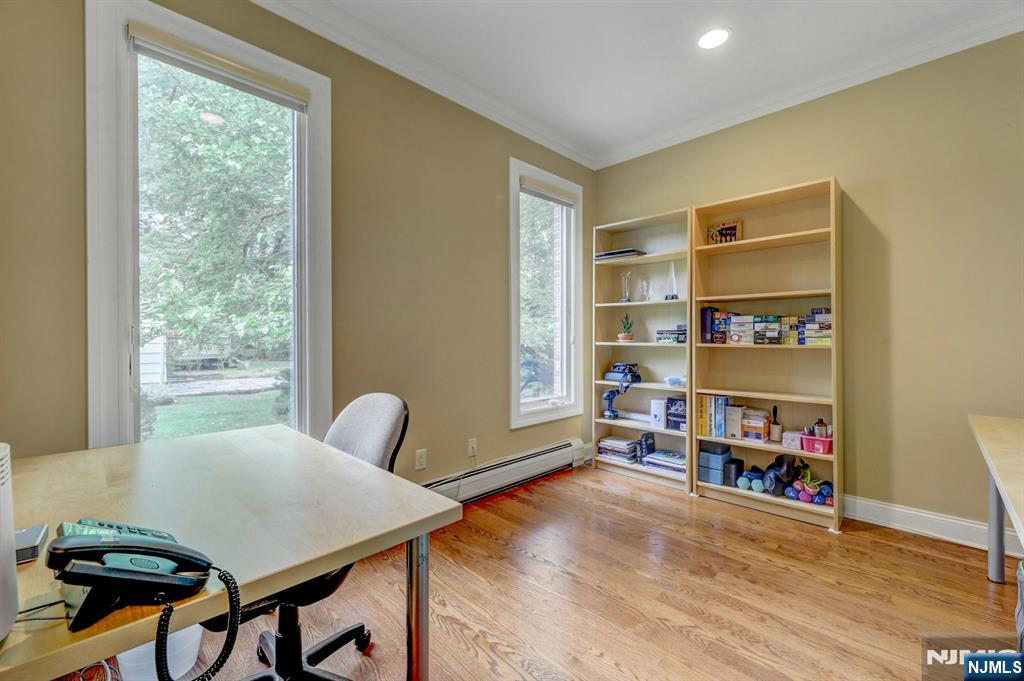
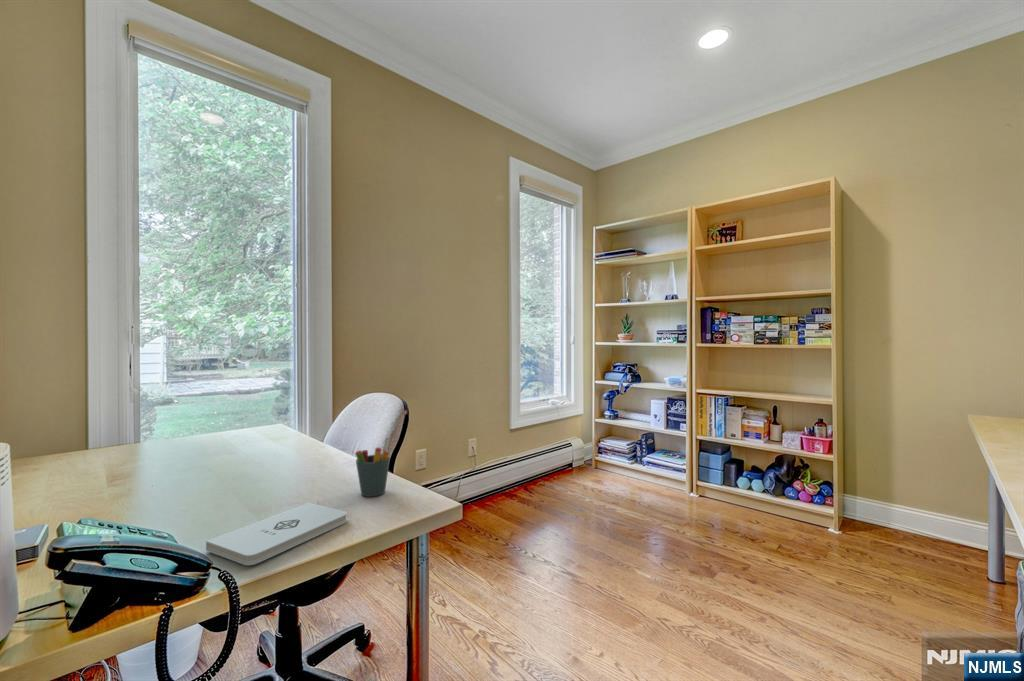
+ notepad (283, 530)
+ pen holder (373, 466)
